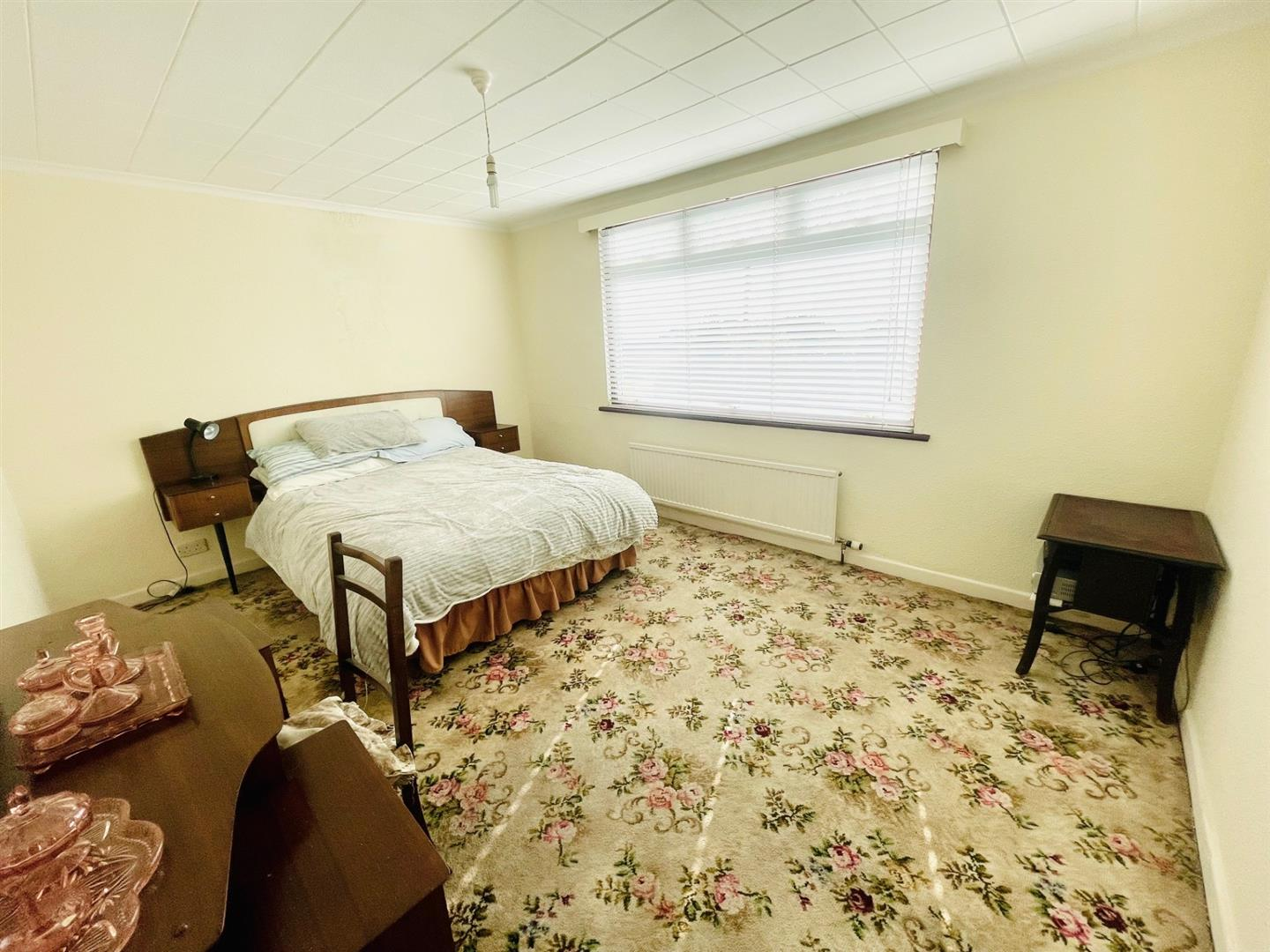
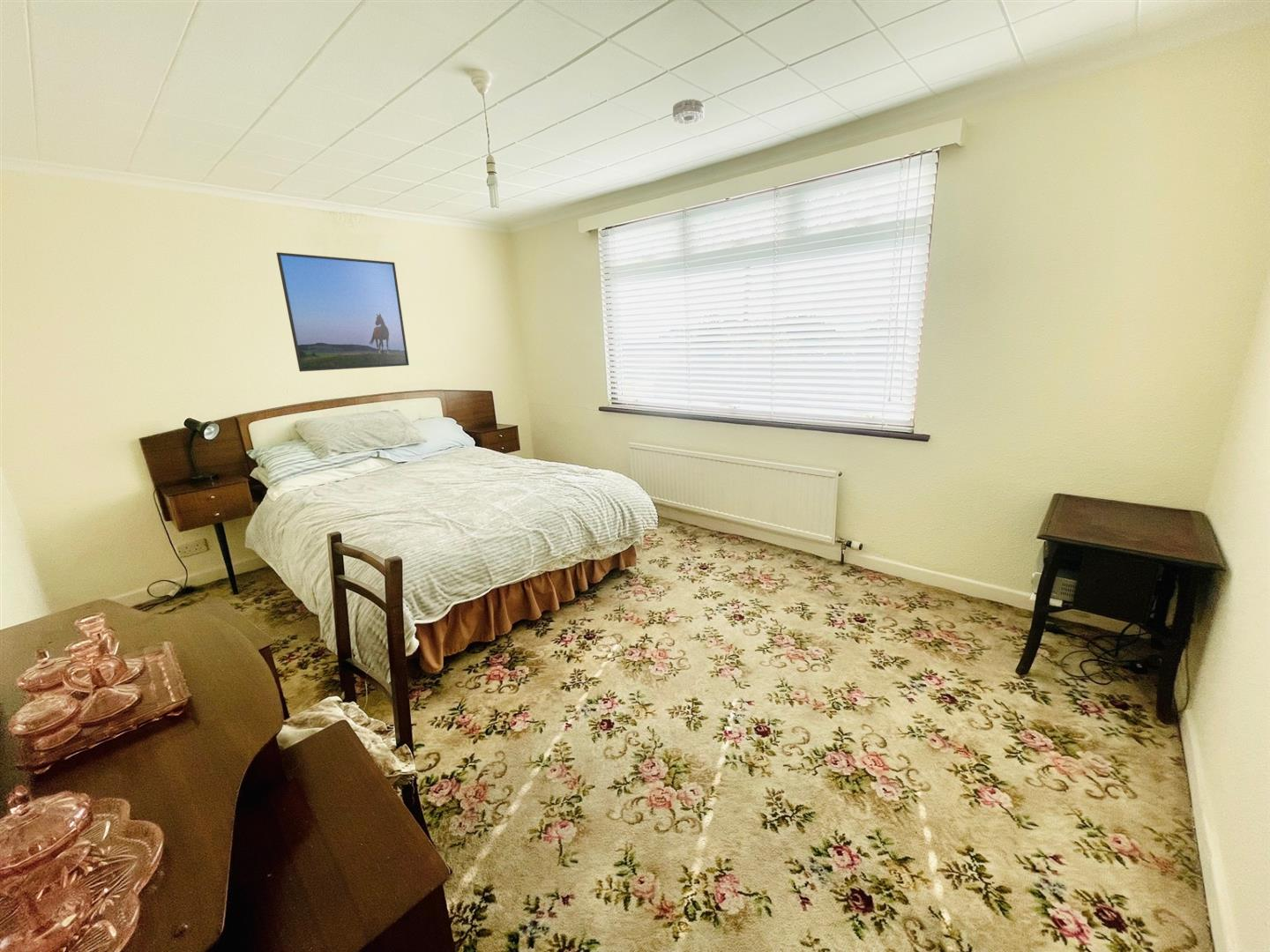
+ smoke detector (688, 111)
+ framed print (348, 314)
